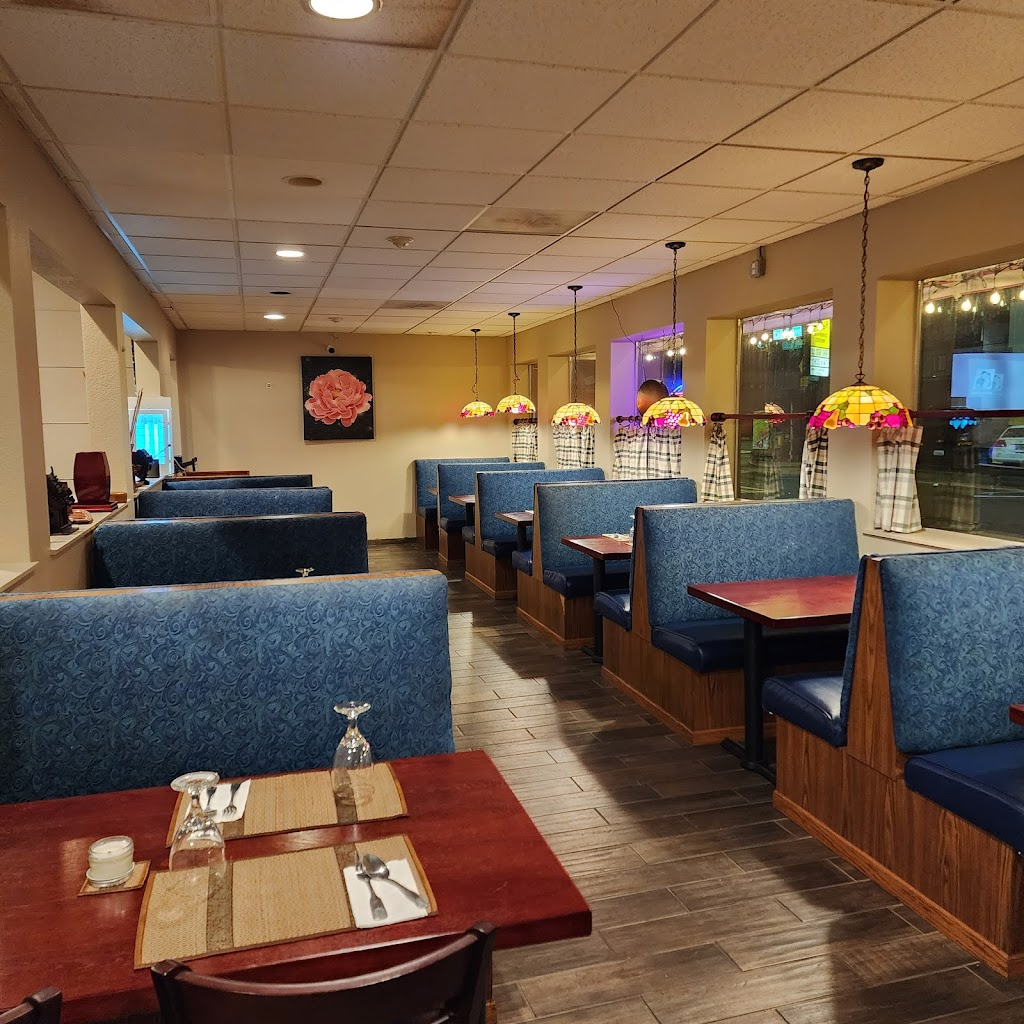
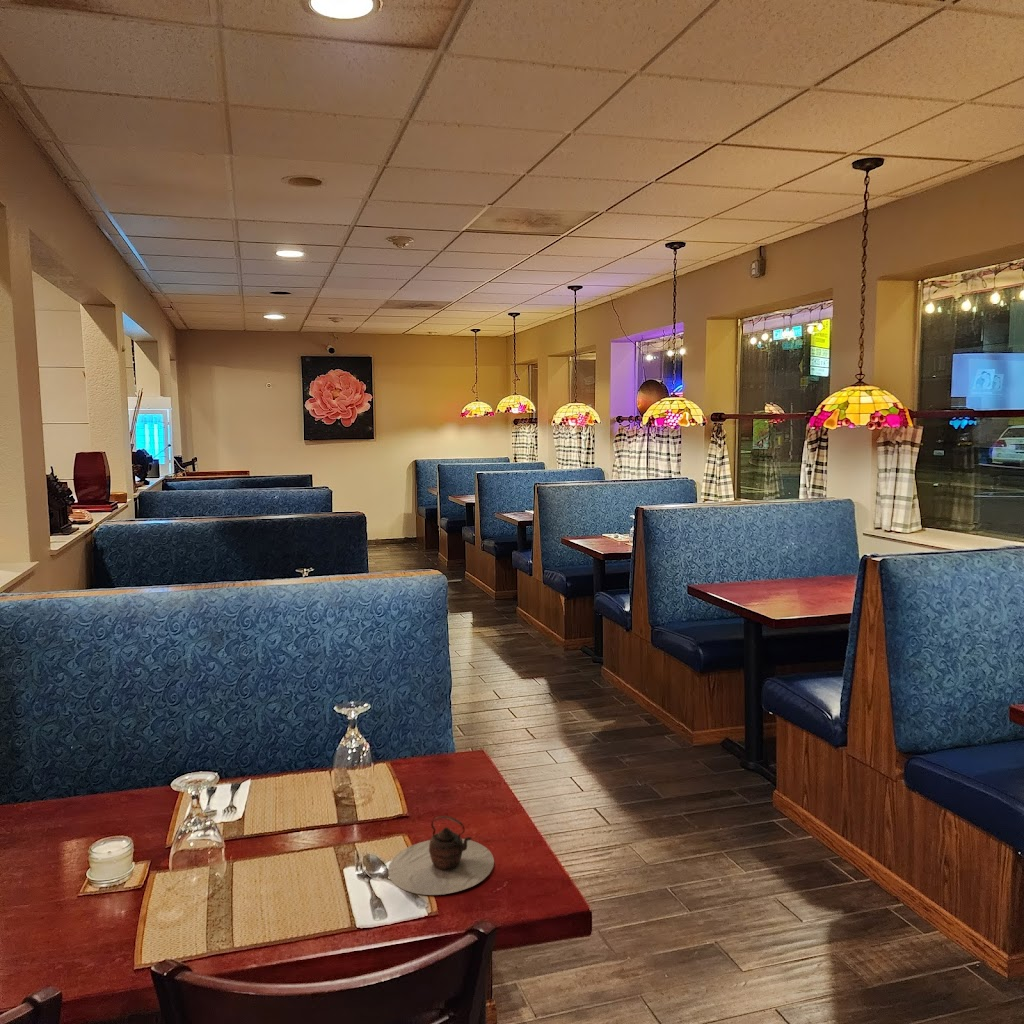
+ teapot (440, 841)
